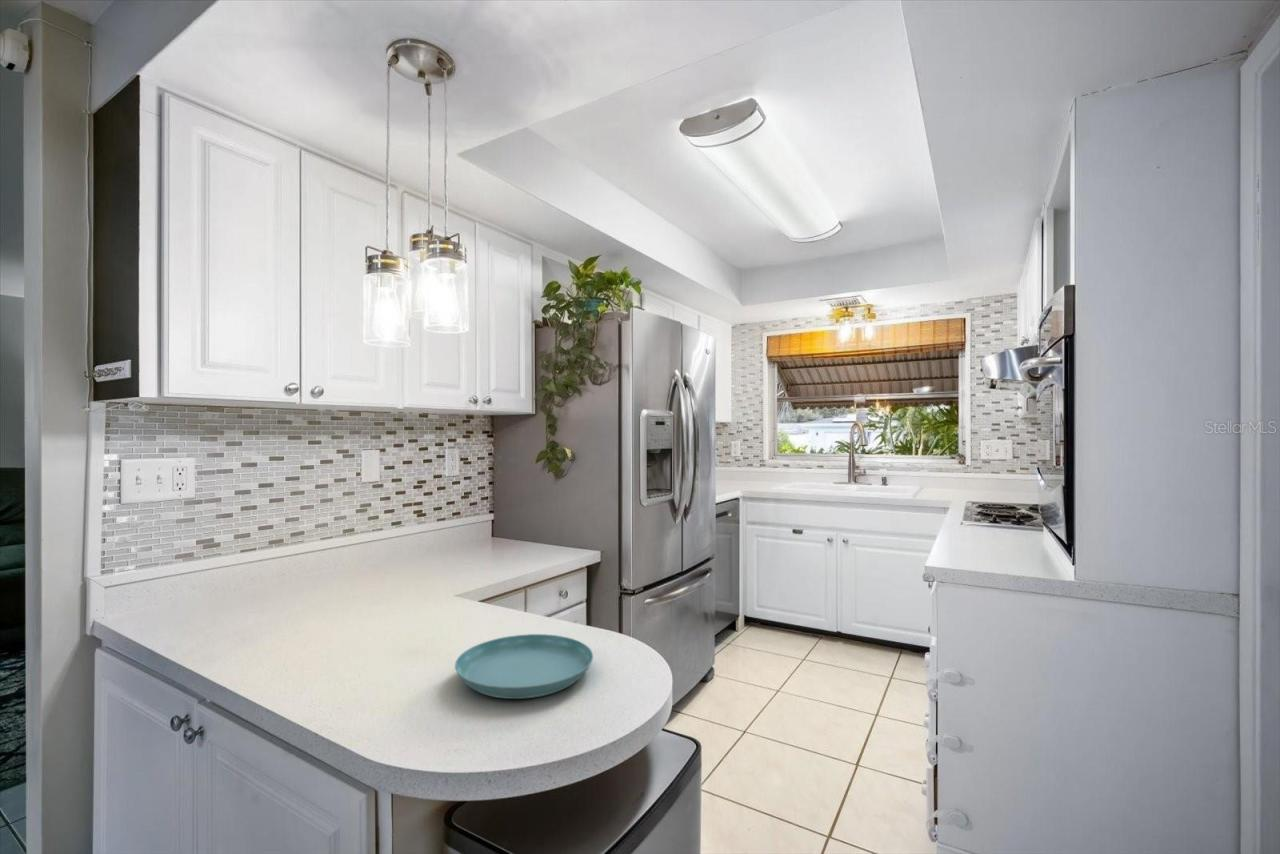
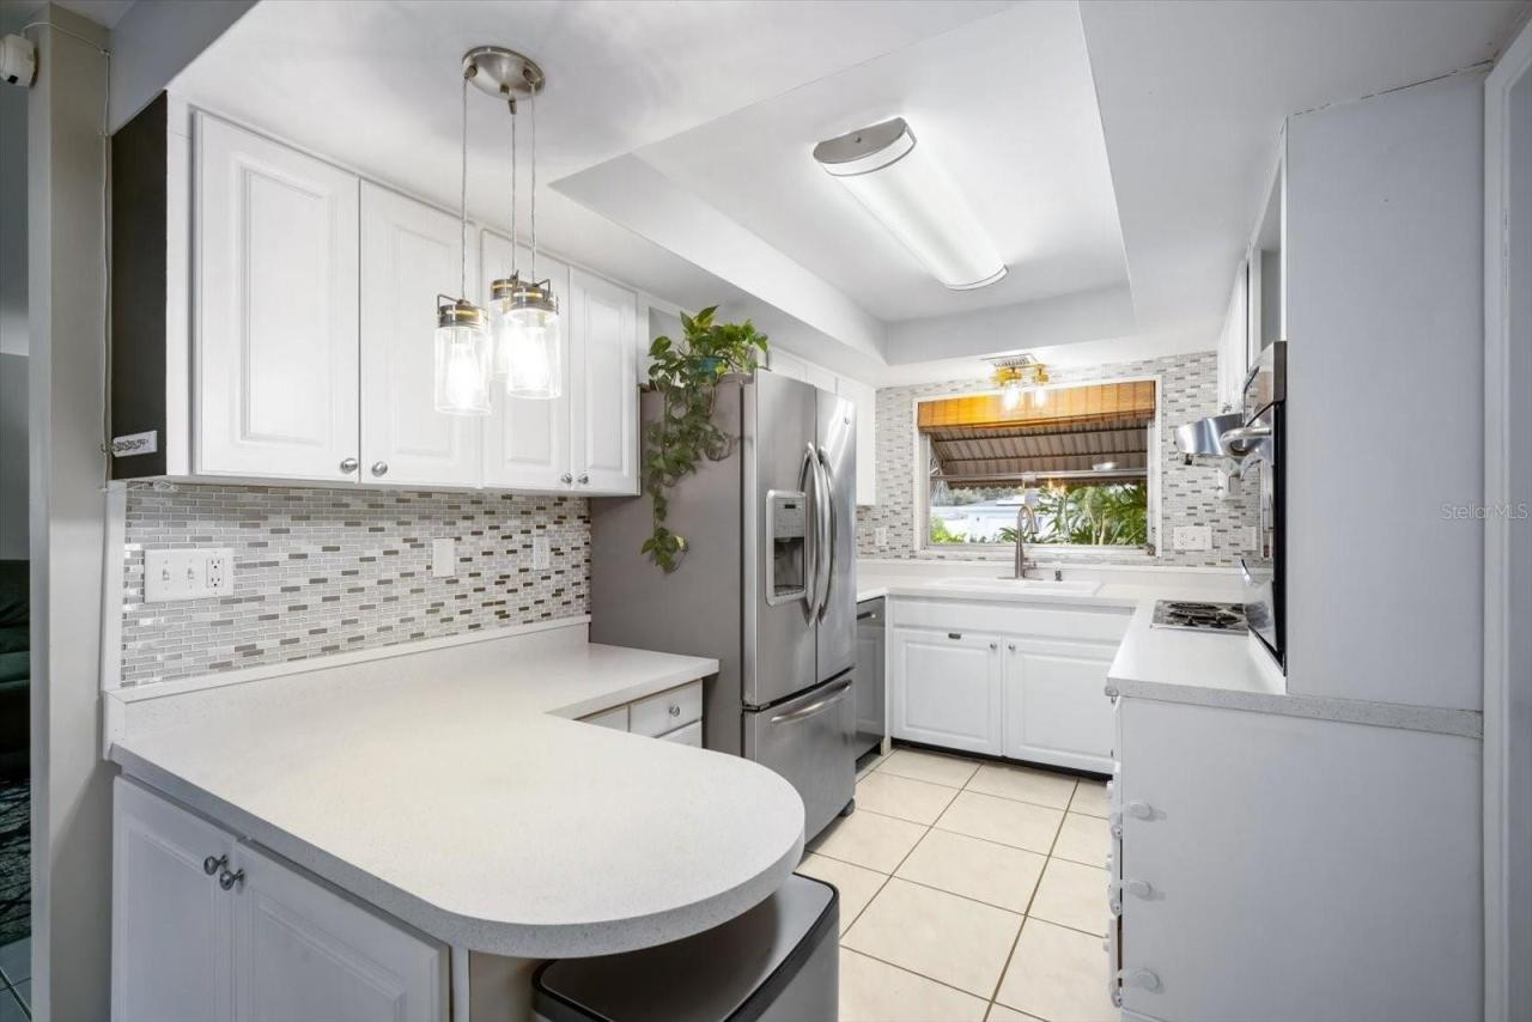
- saucer (525, 666)
